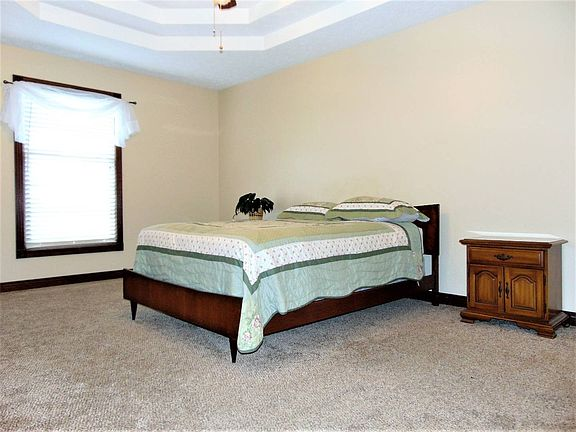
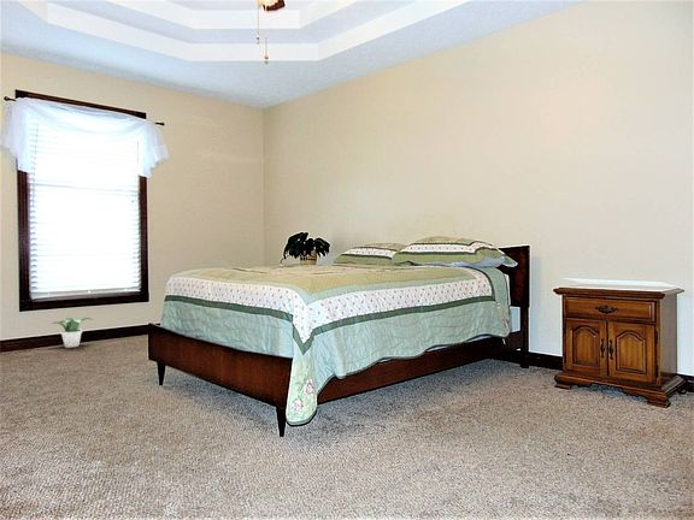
+ potted plant (73, 332)
